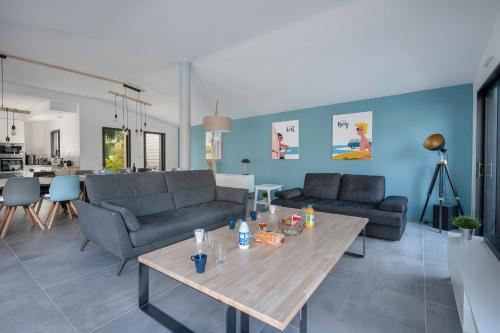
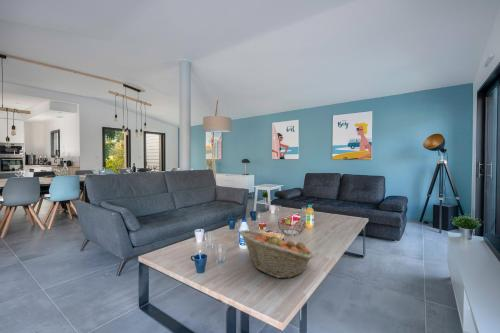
+ fruit basket (274, 248)
